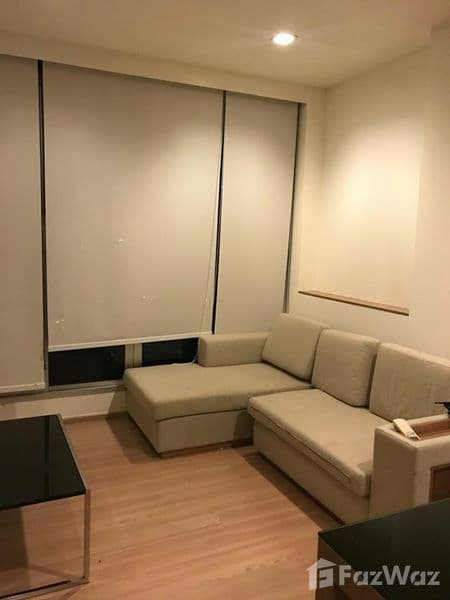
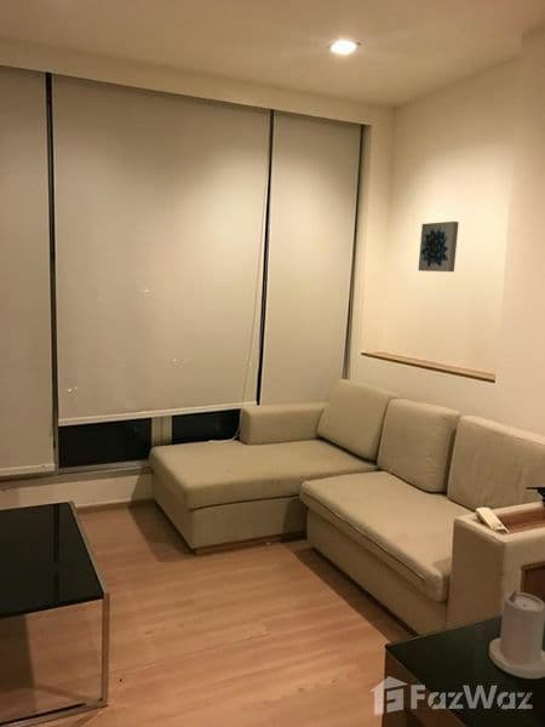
+ candle (522, 626)
+ wall art (437, 247)
